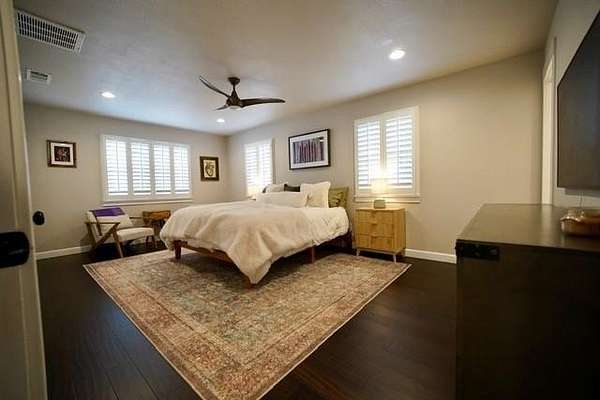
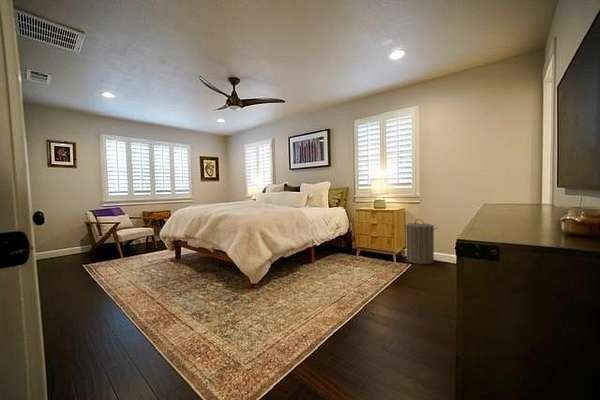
+ laundry hamper (419, 240)
